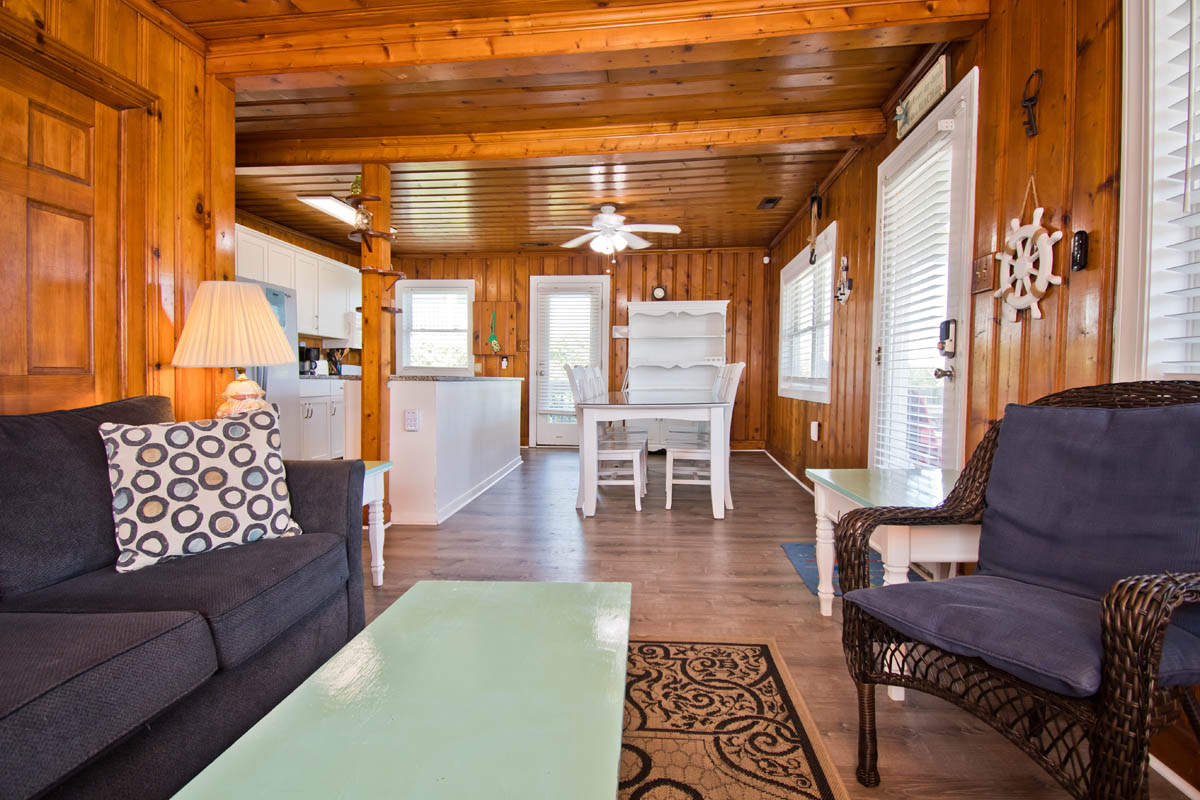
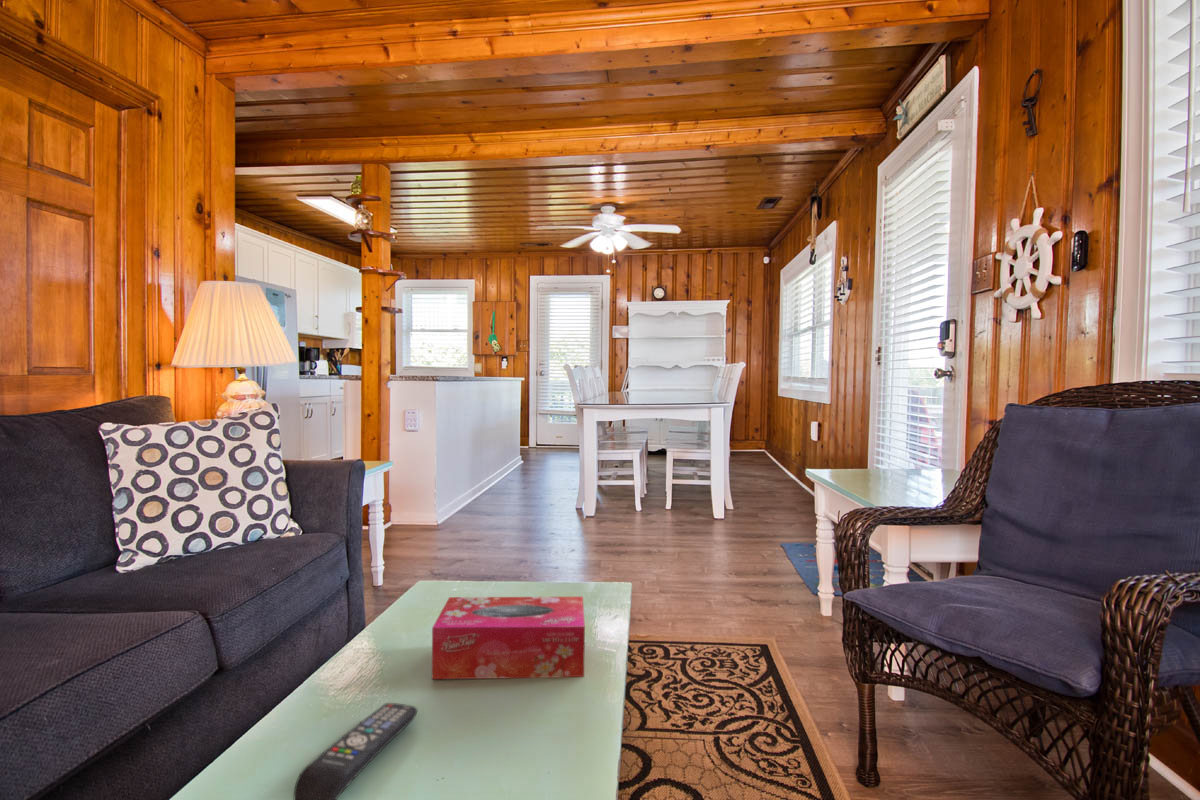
+ tissue box (512, 634)
+ remote control (361, 745)
